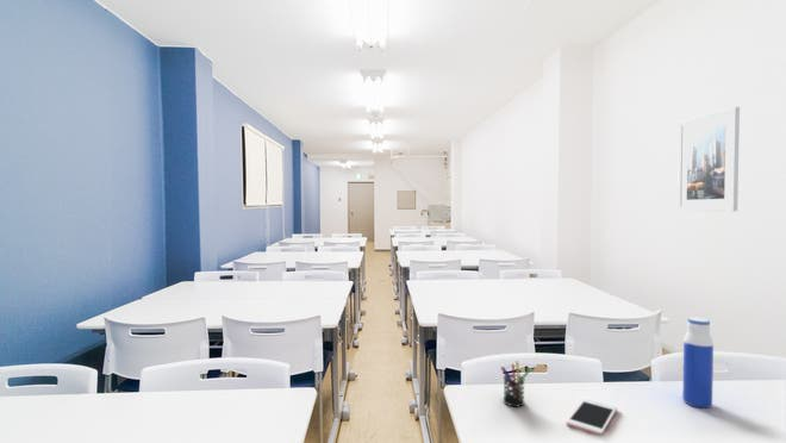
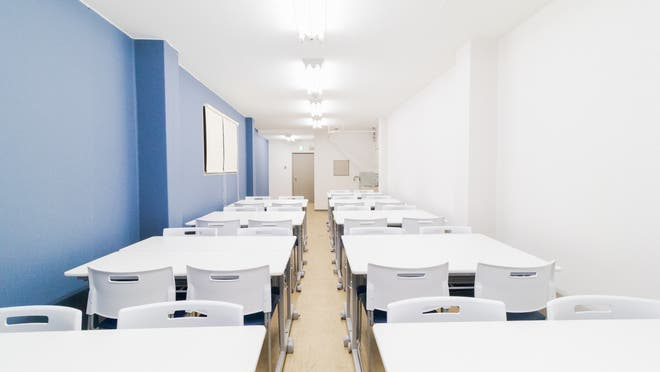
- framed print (705, 163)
- cell phone (592, 414)
- water bottle (698, 361)
- pen holder (516, 382)
